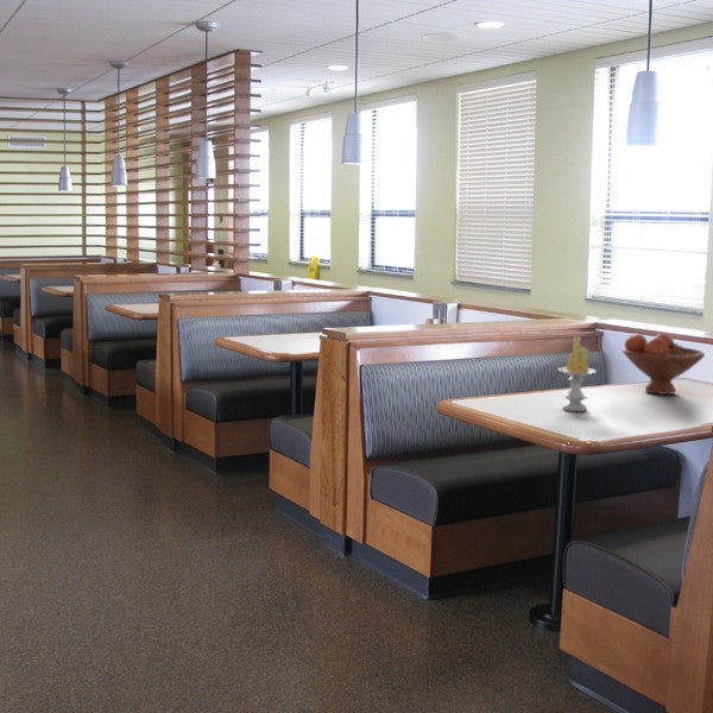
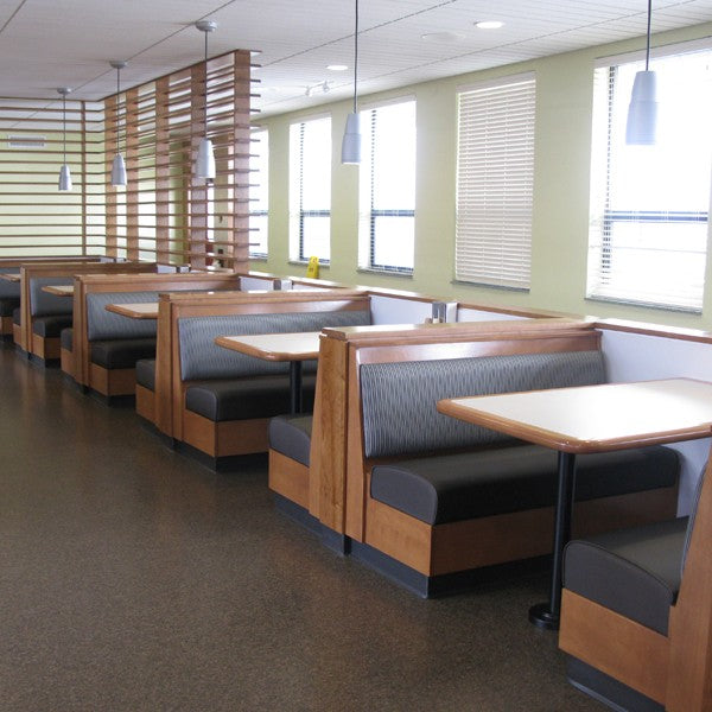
- fruit bowl (662, 362)
- candle (576, 372)
